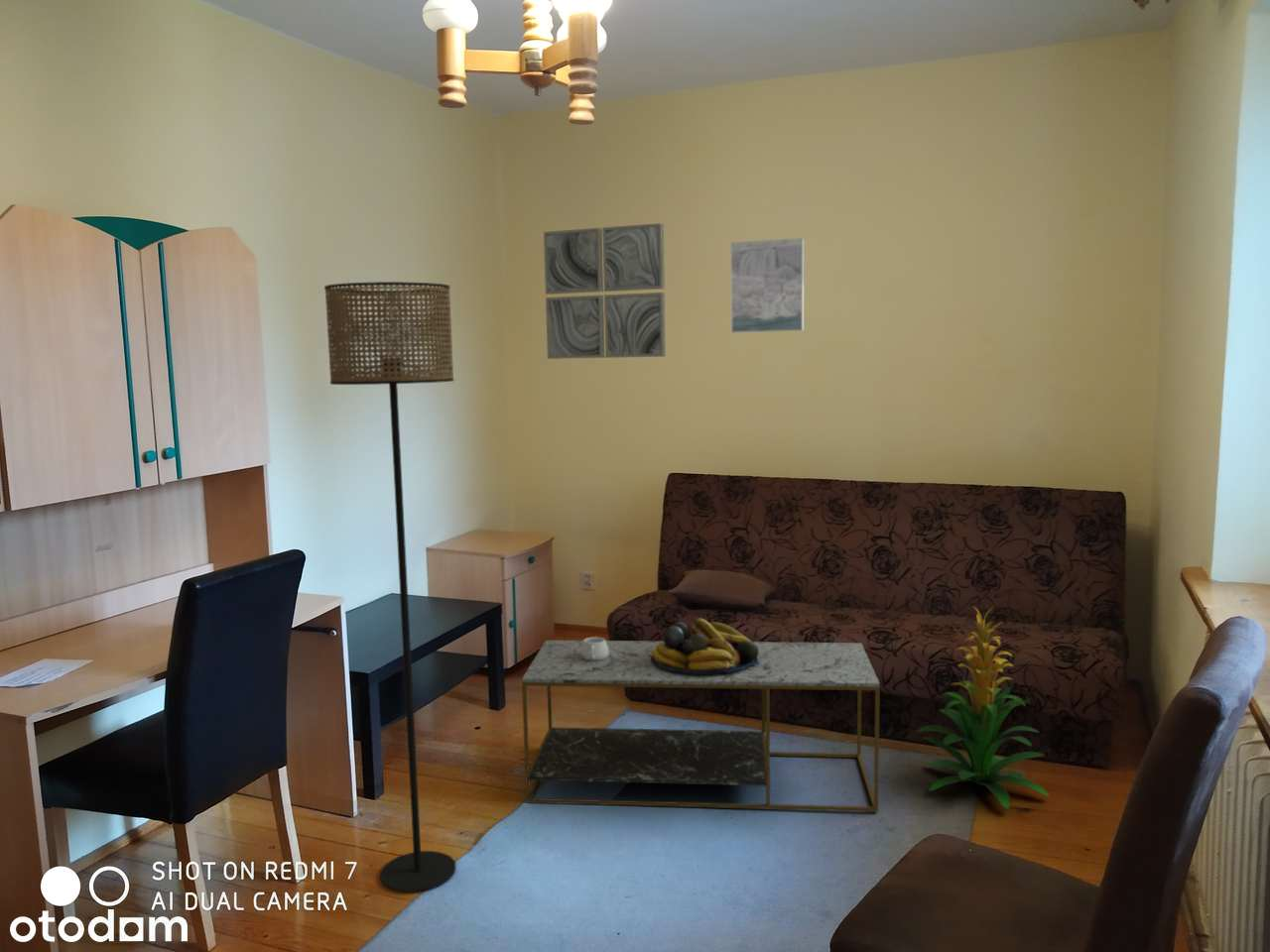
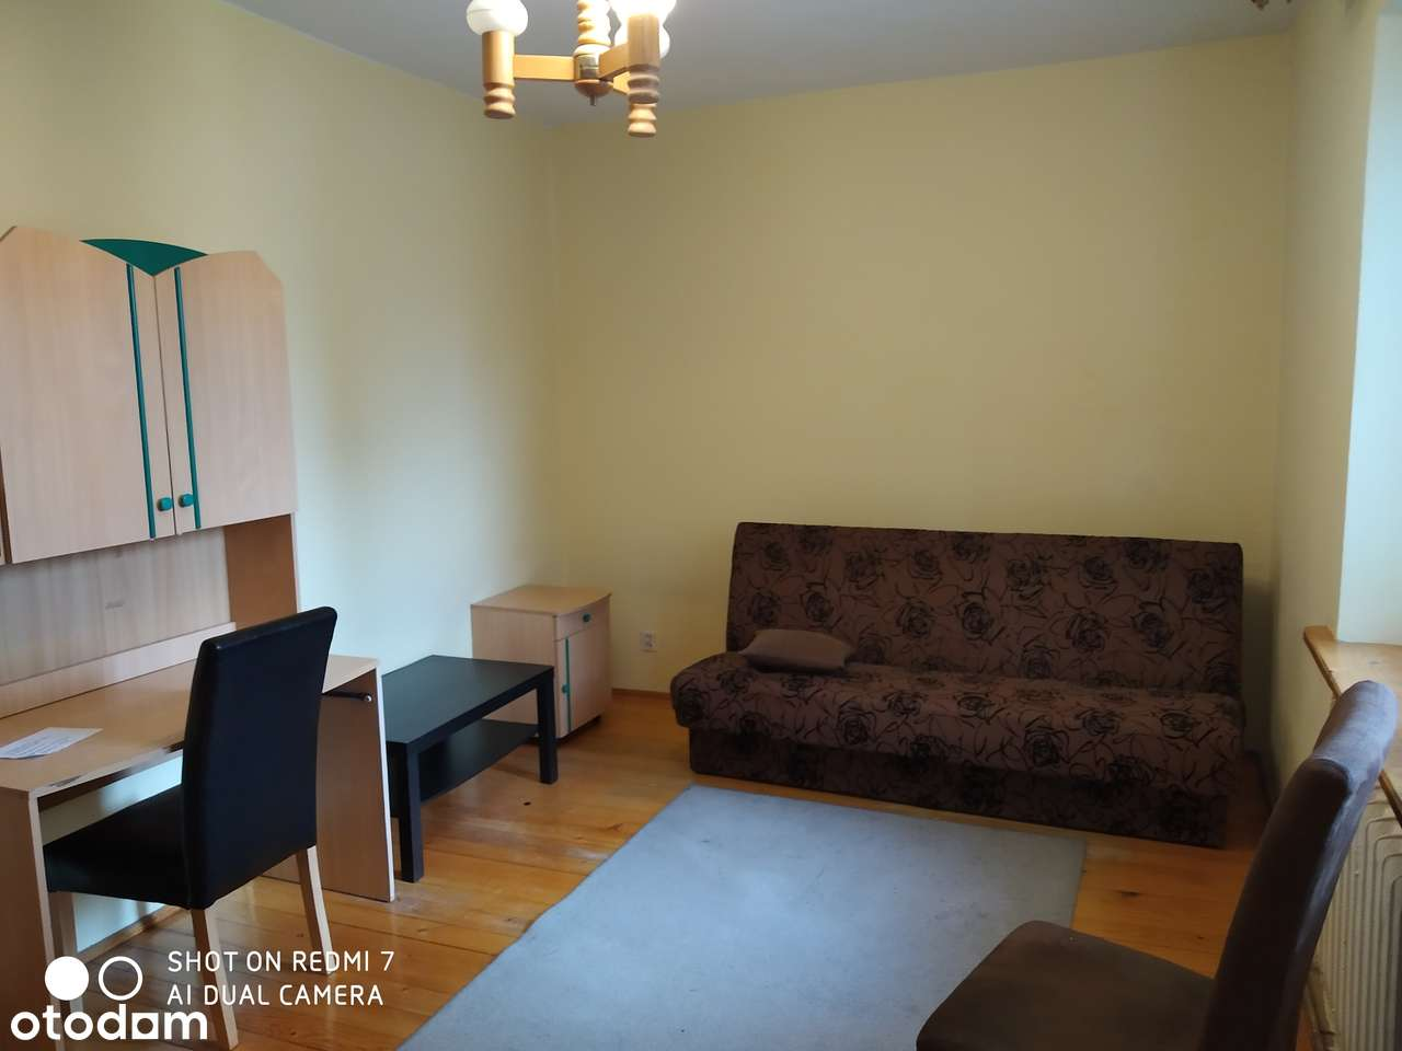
- coffee table (699, 730)
- mug (593, 649)
- wall art (604, 295)
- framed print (767, 286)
- fruit bowl (703, 640)
- floor lamp (403, 590)
- indoor plant (983, 696)
